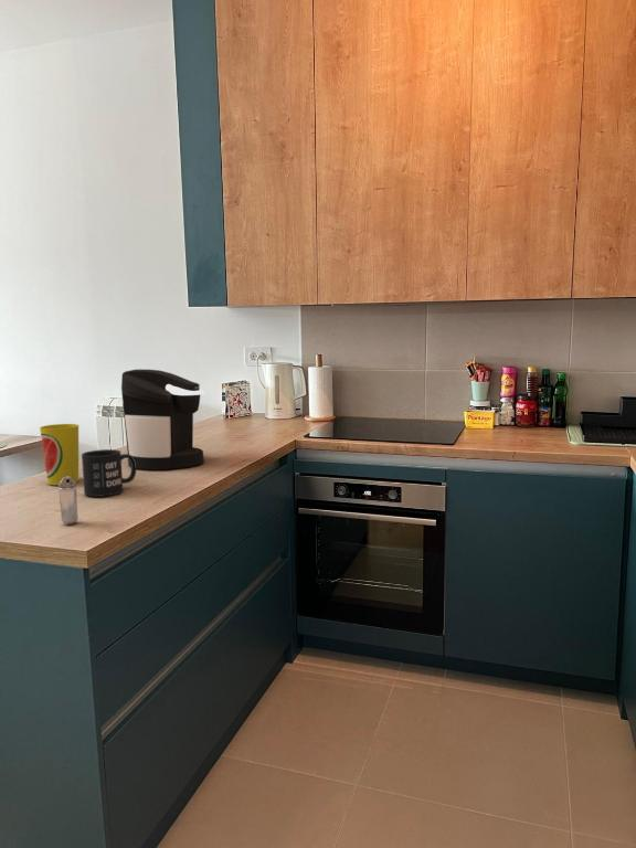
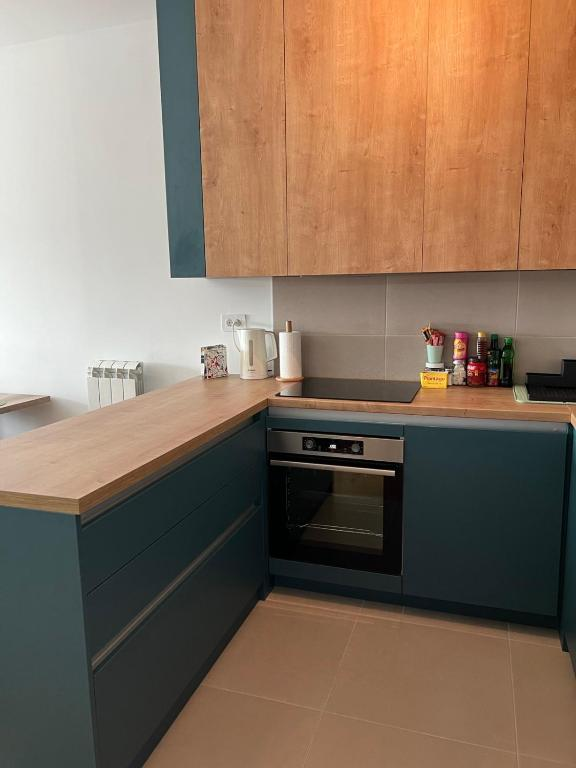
- coffee maker (166, 416)
- cup (61, 454)
- mug (110, 470)
- shaker (67, 499)
